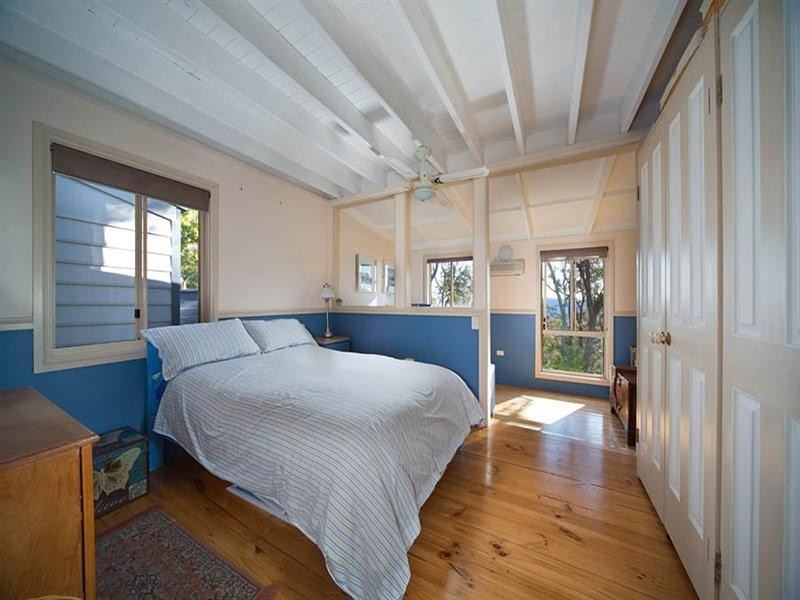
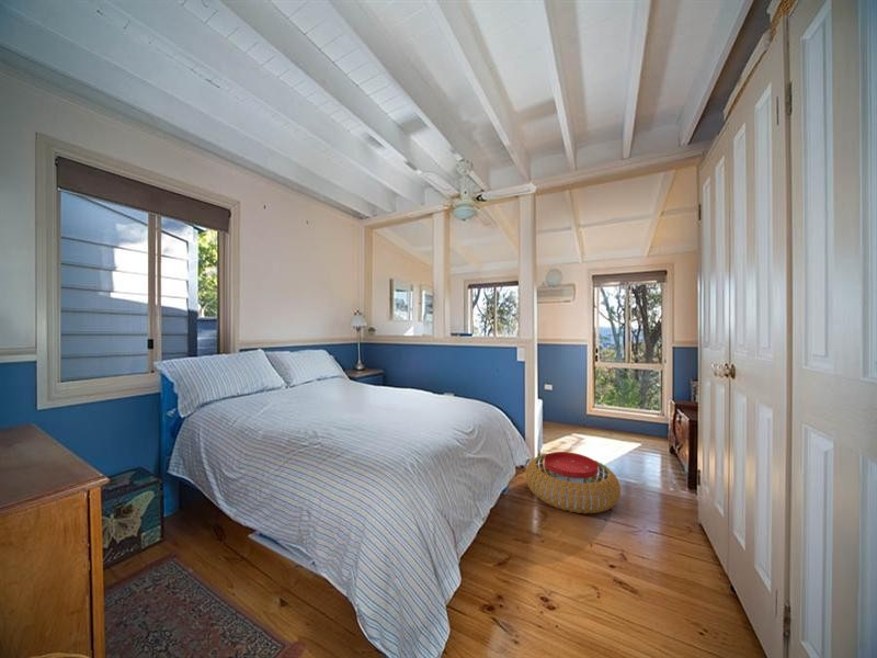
+ pouf (570, 477)
